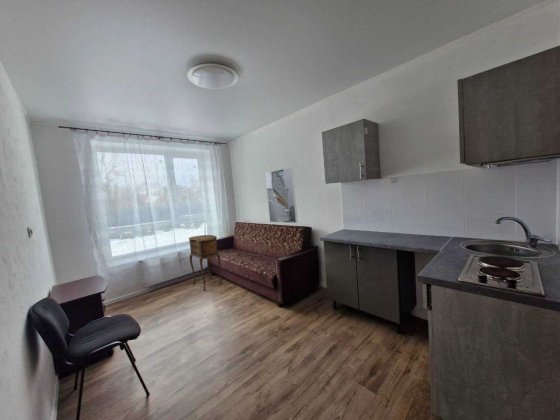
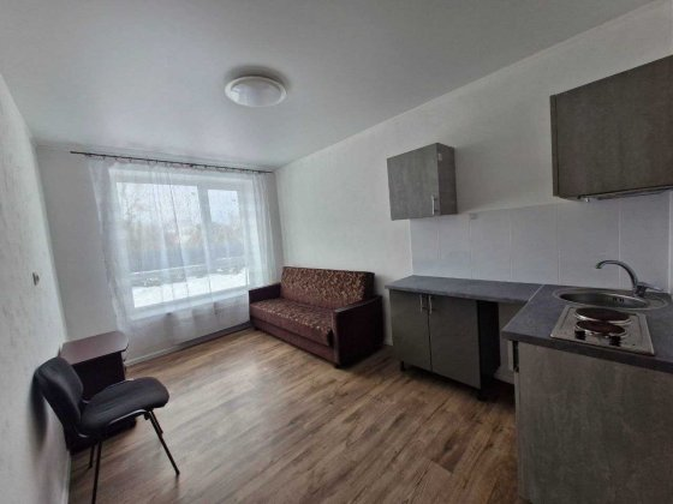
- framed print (280, 196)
- side table (205, 258)
